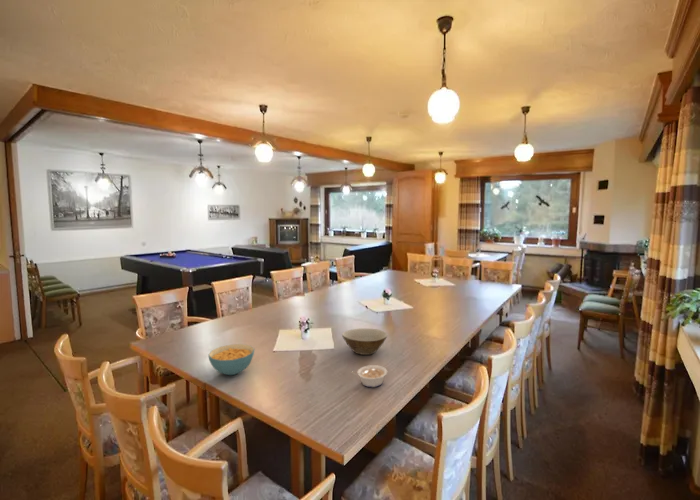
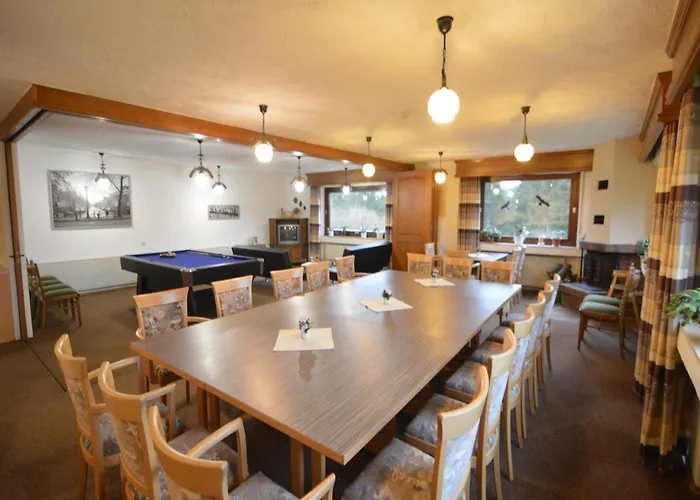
- legume (371, 376)
- bowl (364, 342)
- cereal bowl (232, 362)
